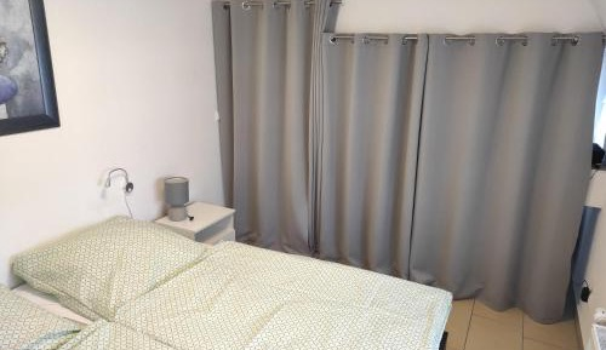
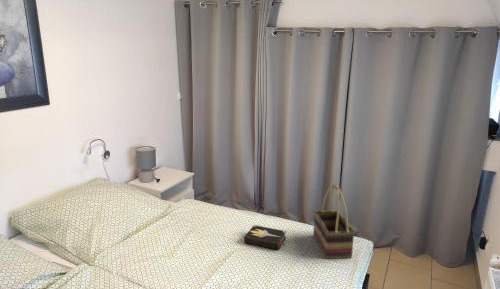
+ woven basket (333, 216)
+ hardback book (265, 236)
